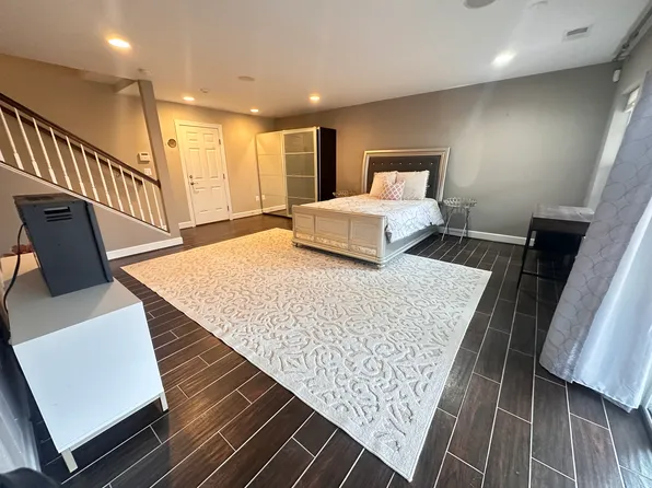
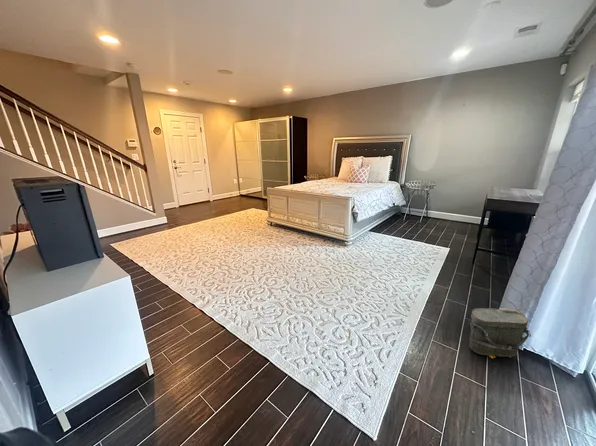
+ bag (497, 334)
